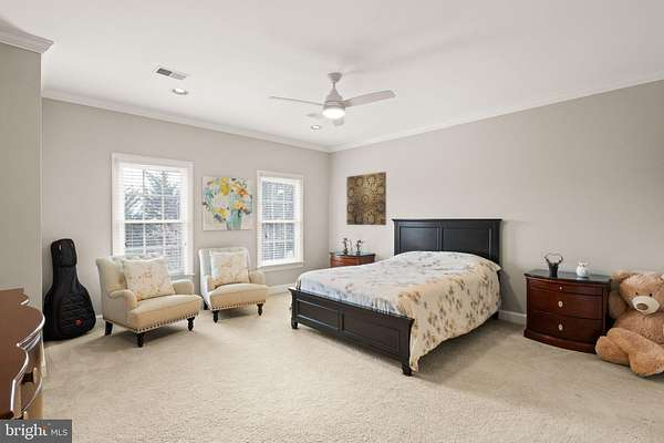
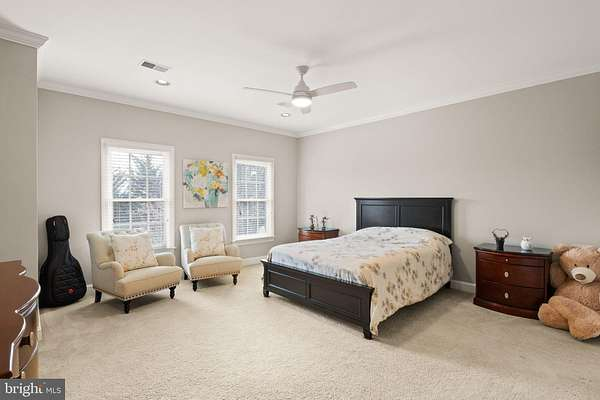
- wall art (365, 199)
